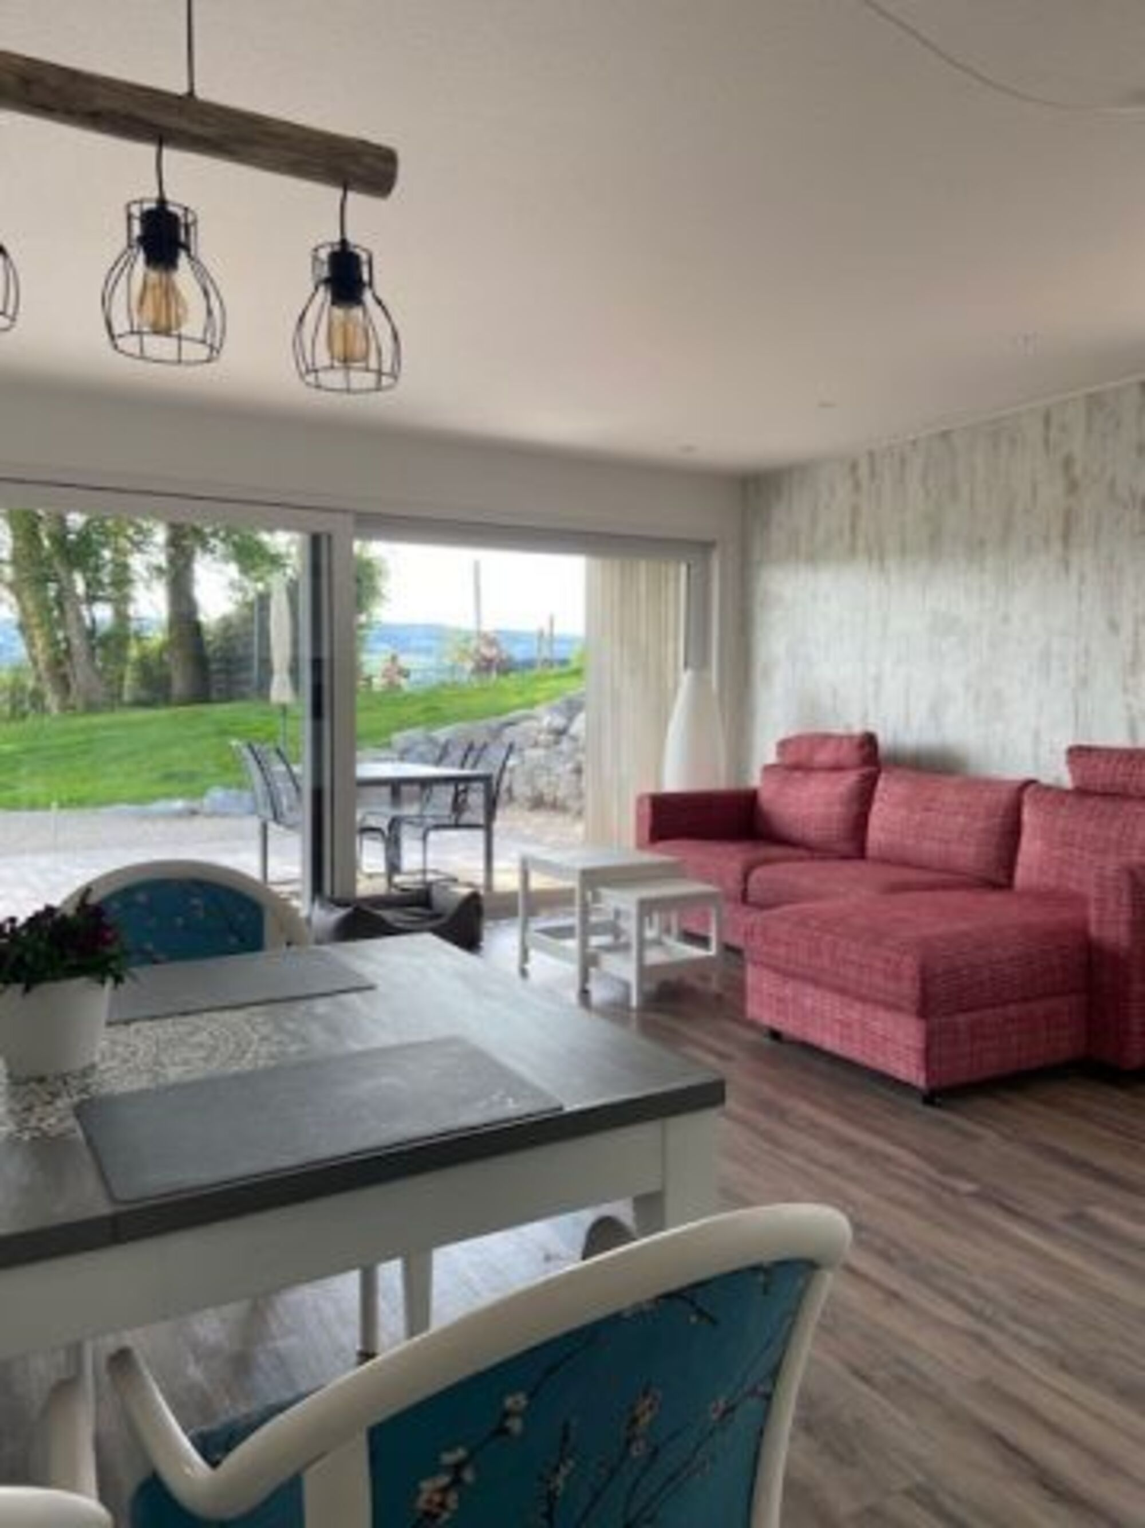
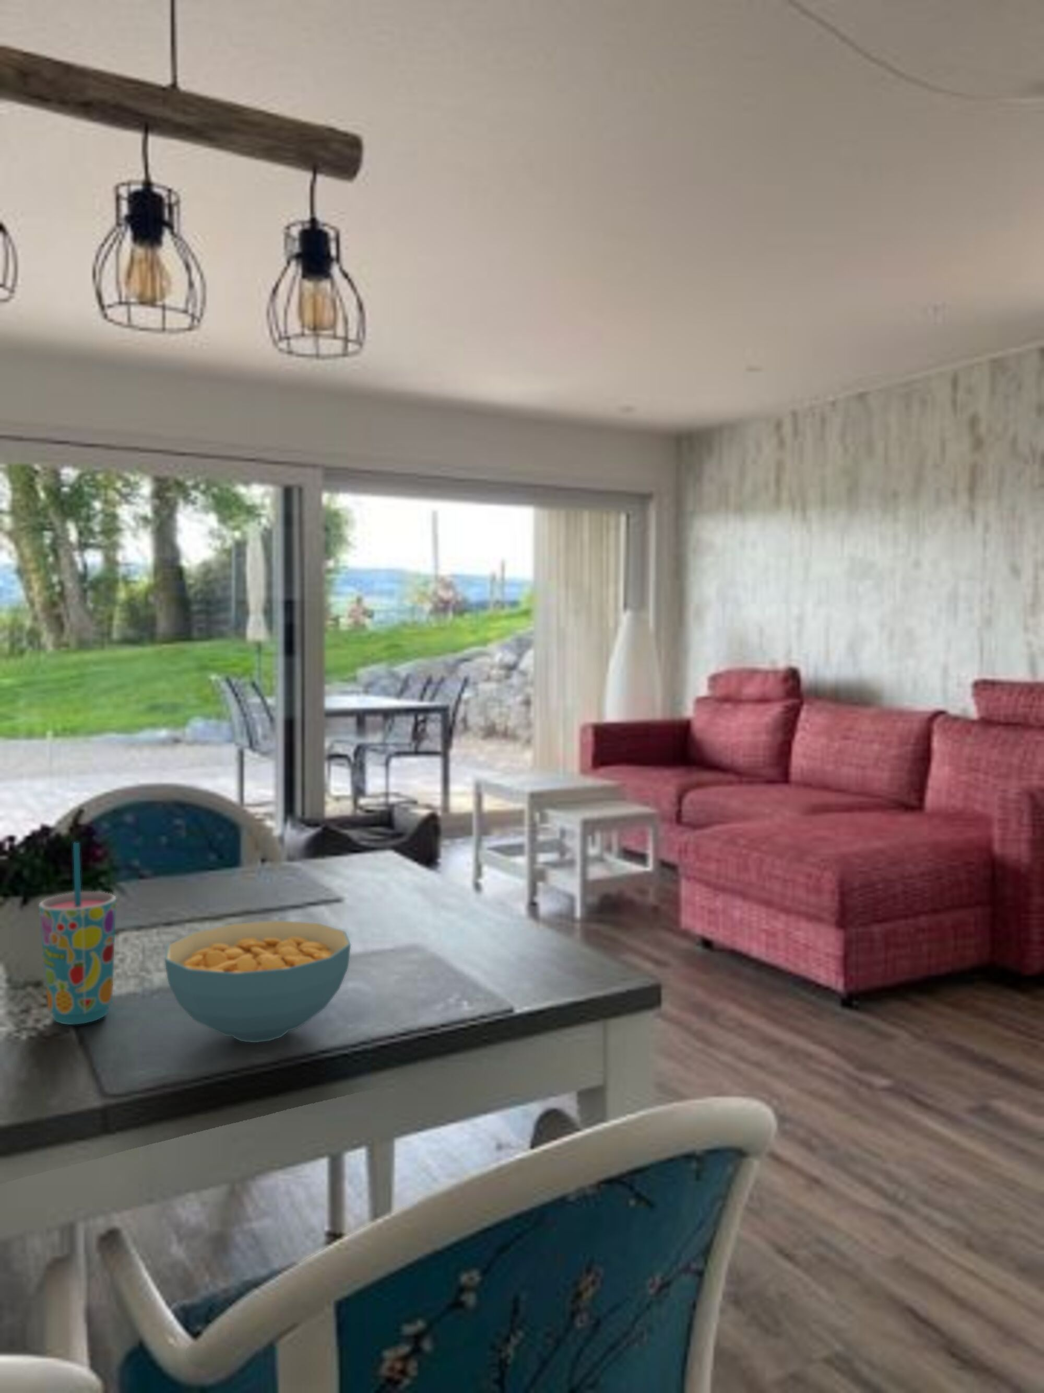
+ cereal bowl (260, 988)
+ cup (78, 930)
